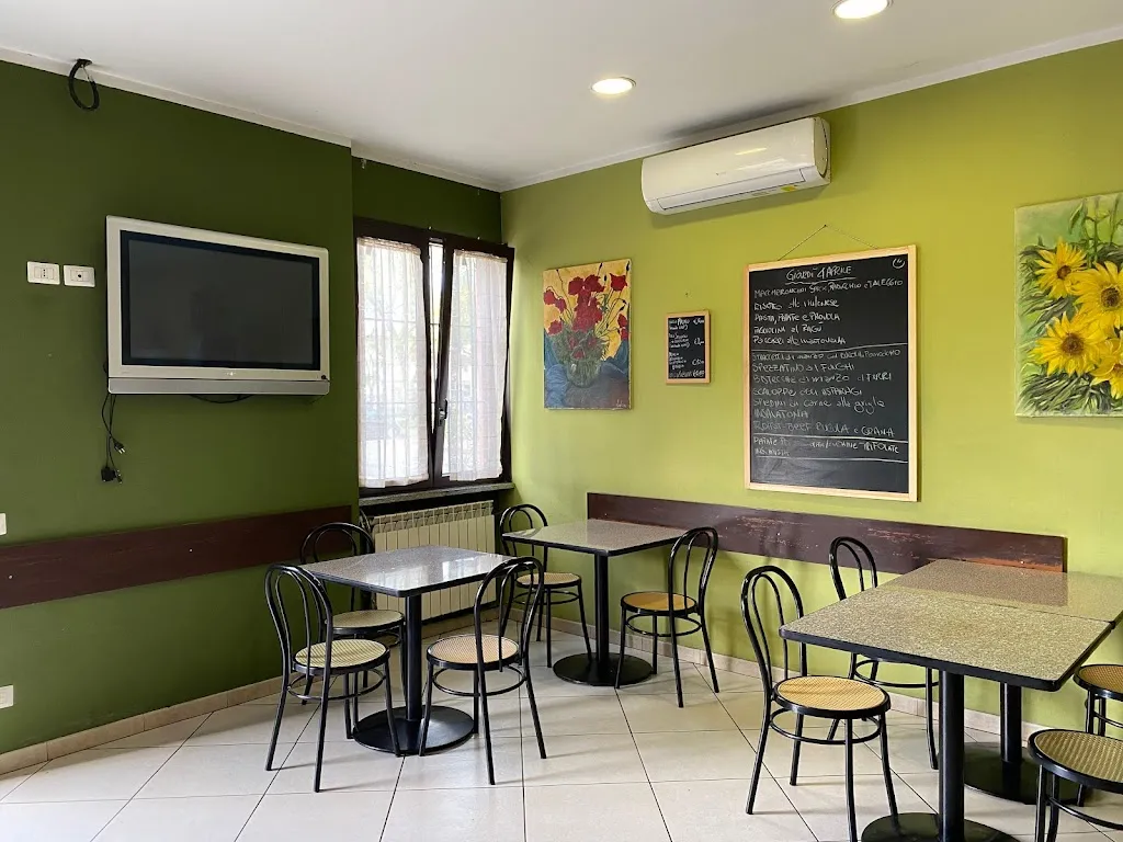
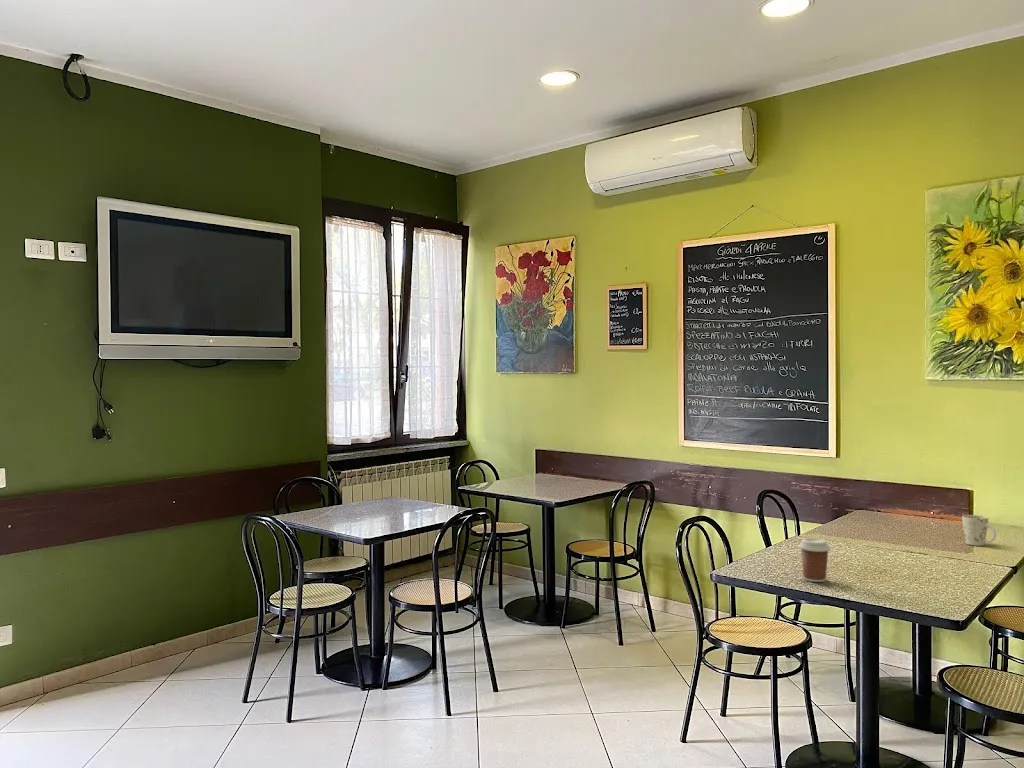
+ coffee cup (814, 559)
+ mug (980, 531)
